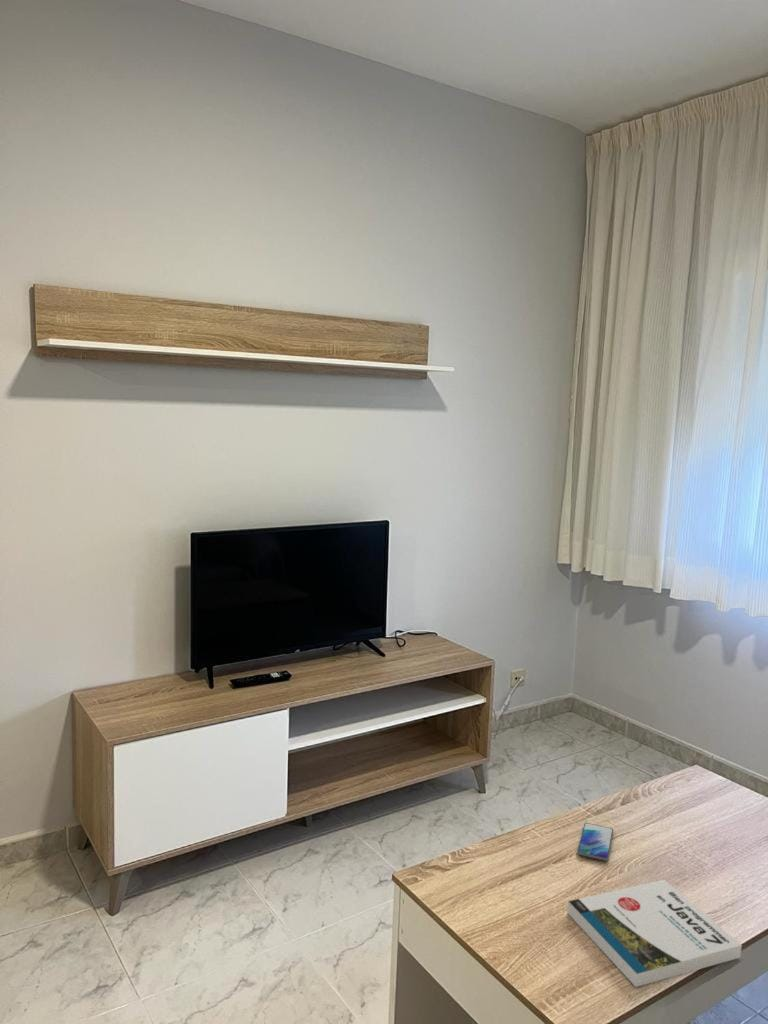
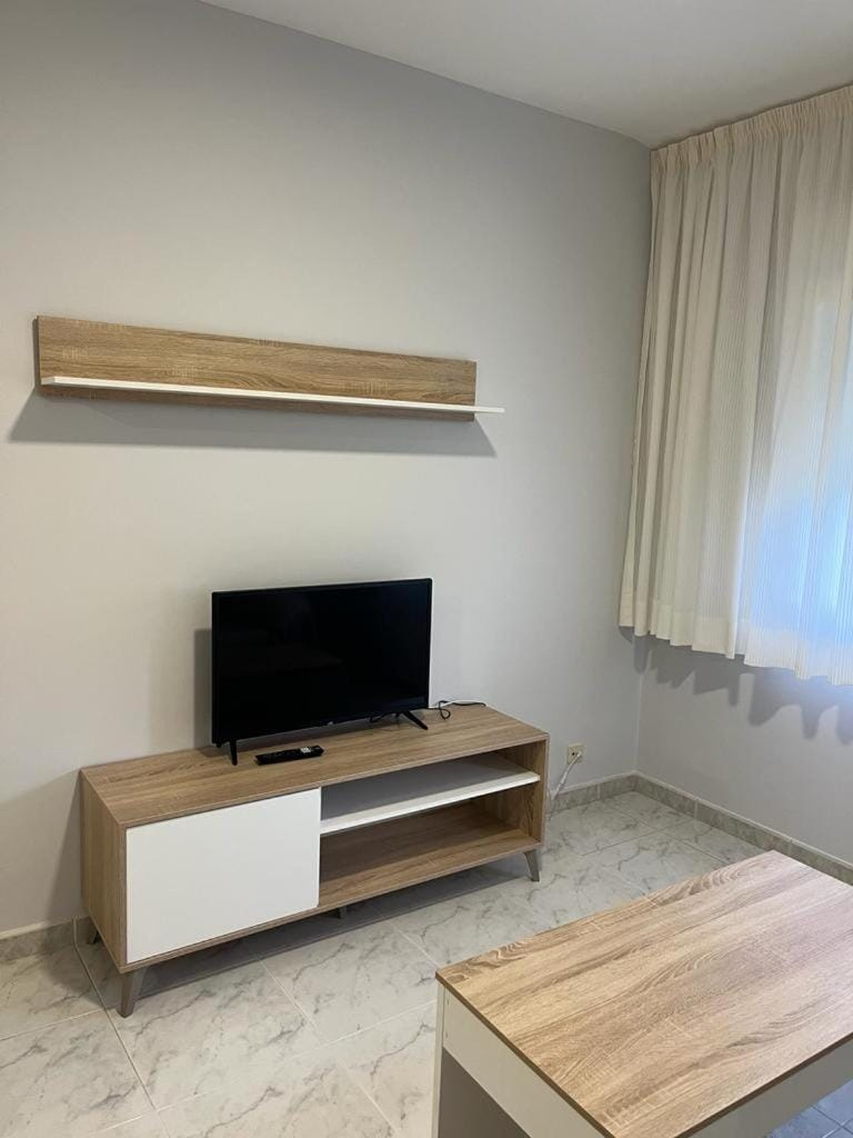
- smartphone (595, 841)
- book (651, 928)
